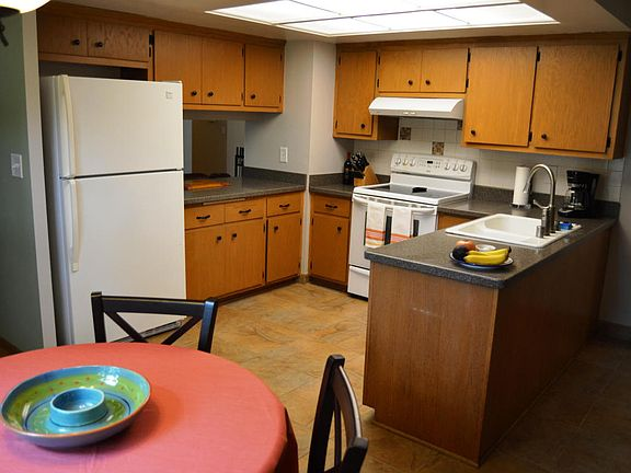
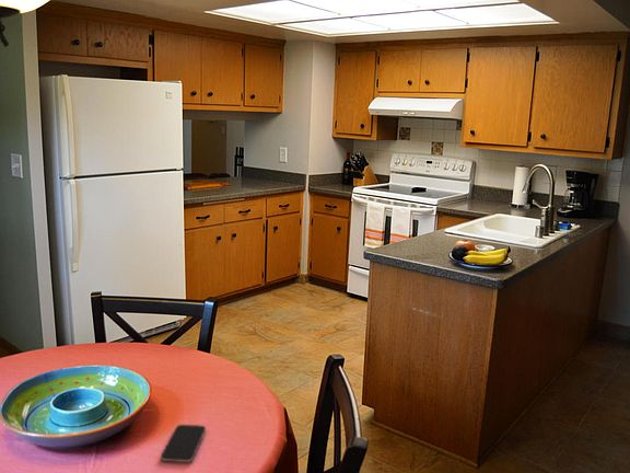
+ smartphone (184, 442)
